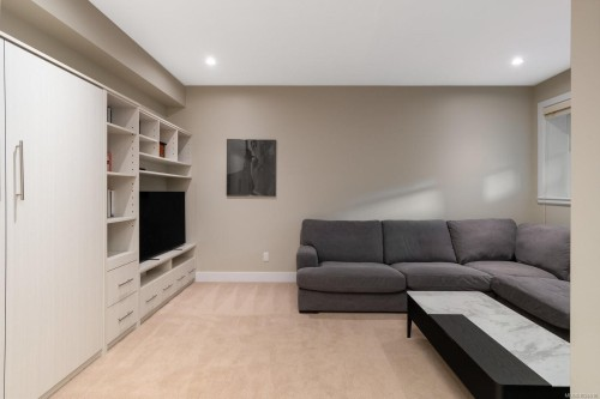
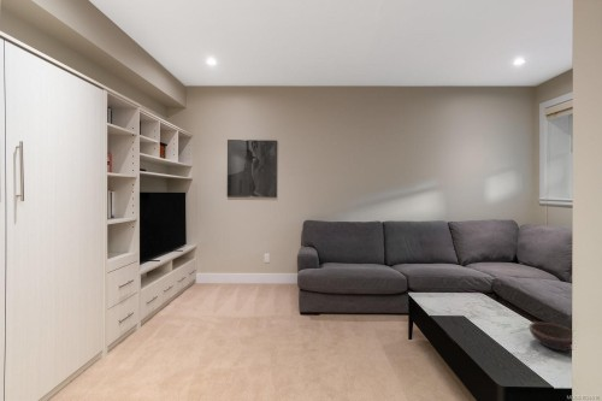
+ bowl (554, 337)
